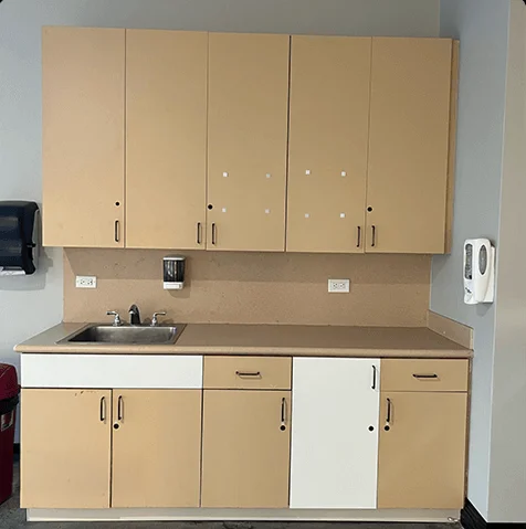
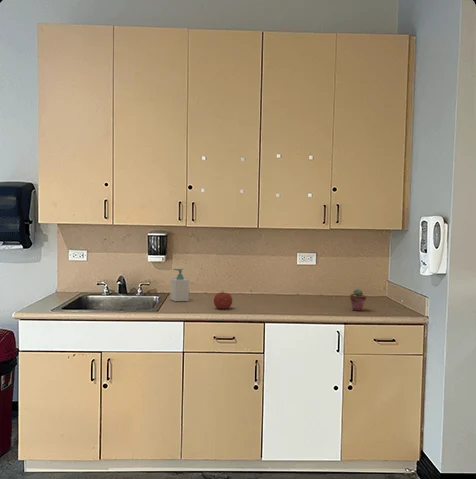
+ fruit (222, 299)
+ soap bottle (179, 284)
+ potted succulent (357, 299)
